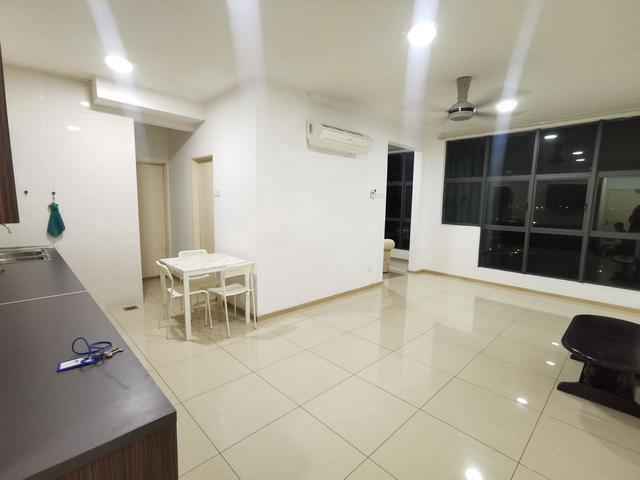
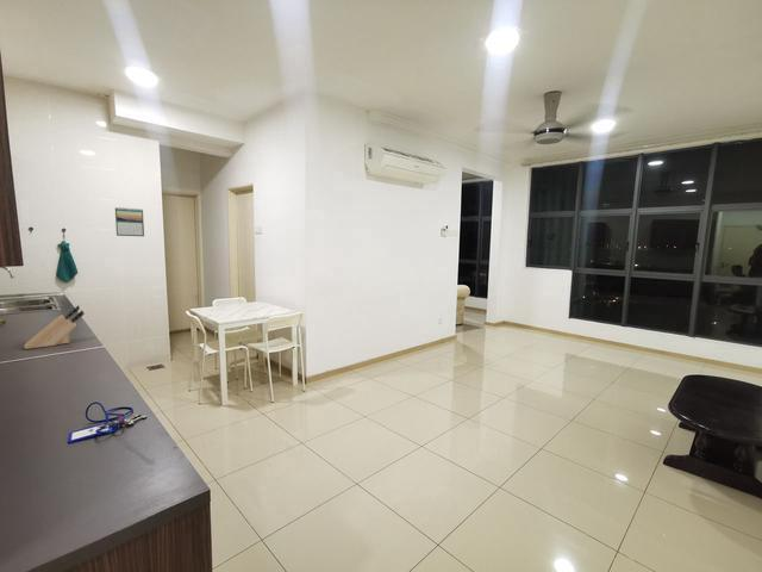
+ knife block (55, 325)
+ calendar (130, 222)
